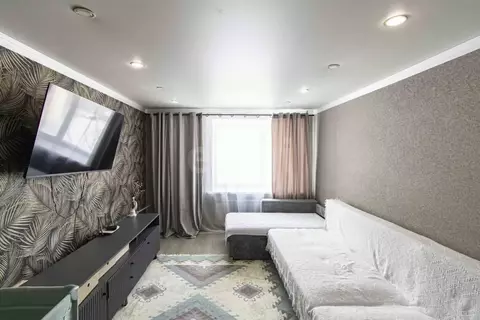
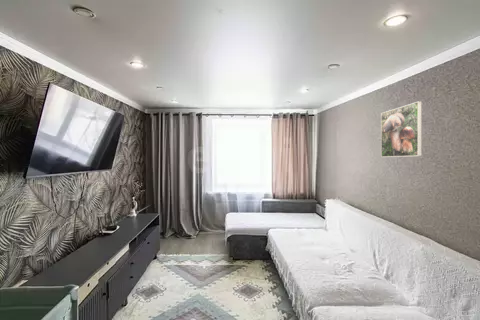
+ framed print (399, 132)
